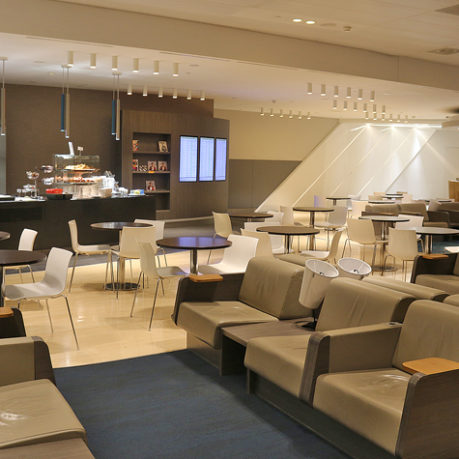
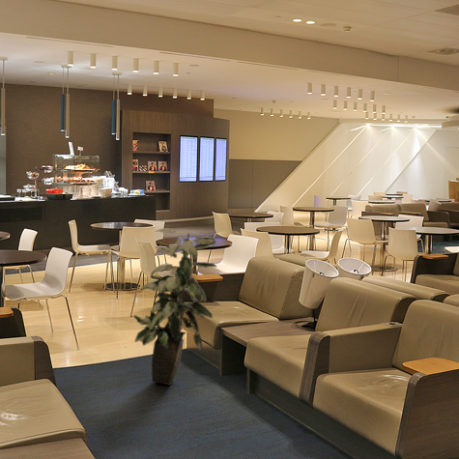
+ indoor plant (173, 305)
